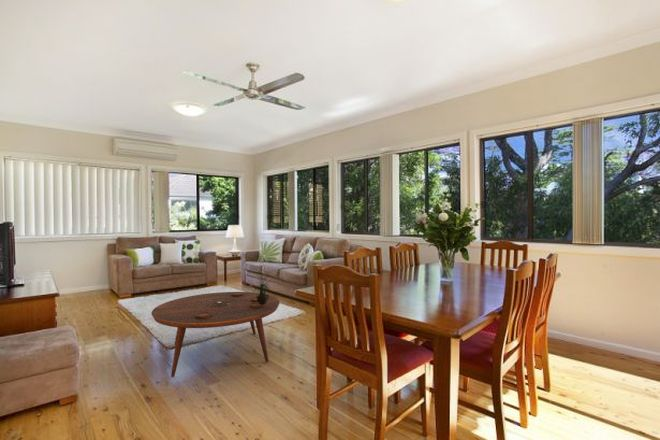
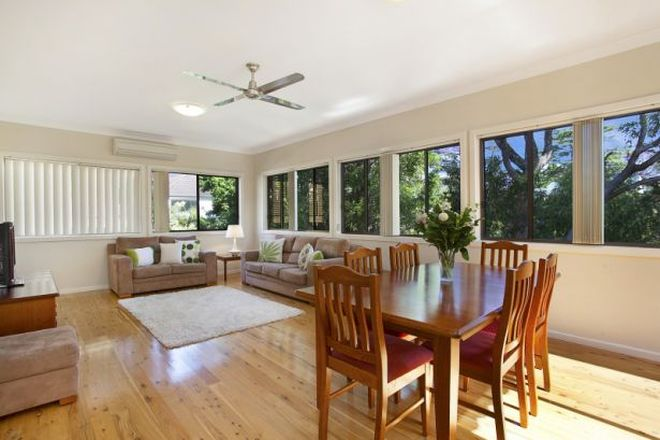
- potted plant (262, 285)
- coffee table (219, 326)
